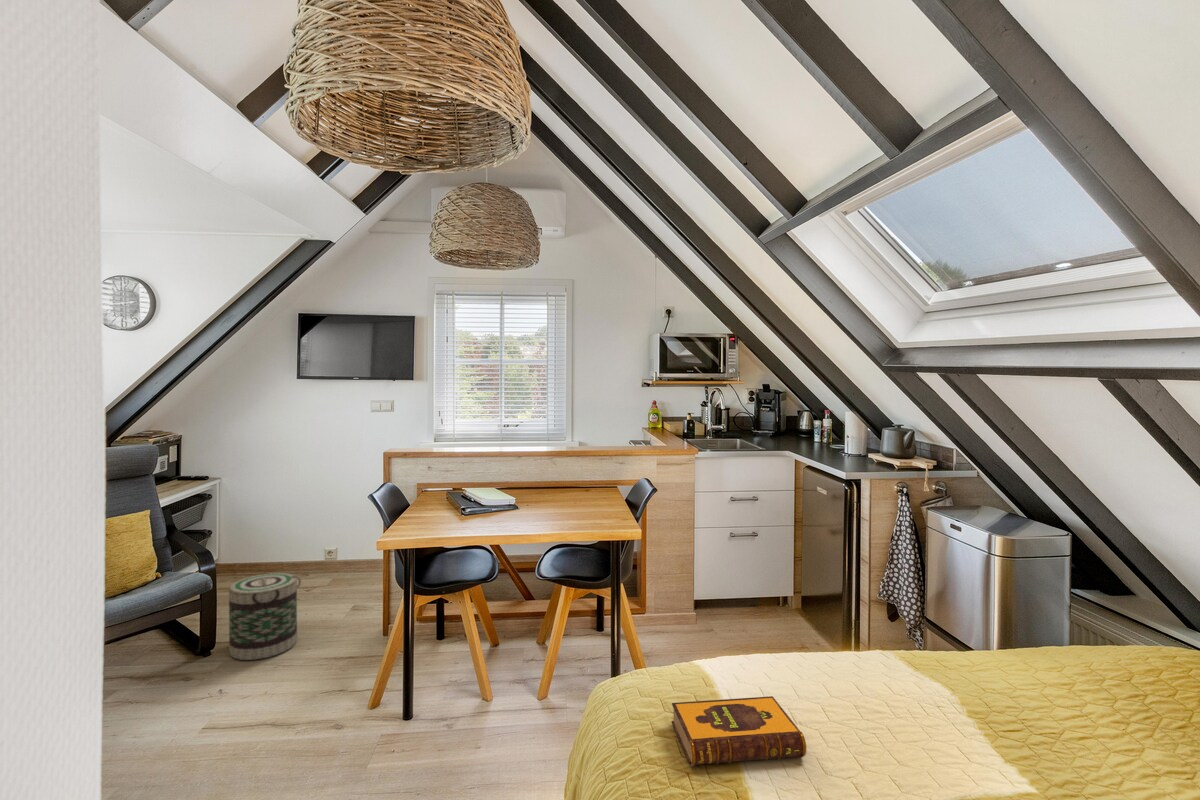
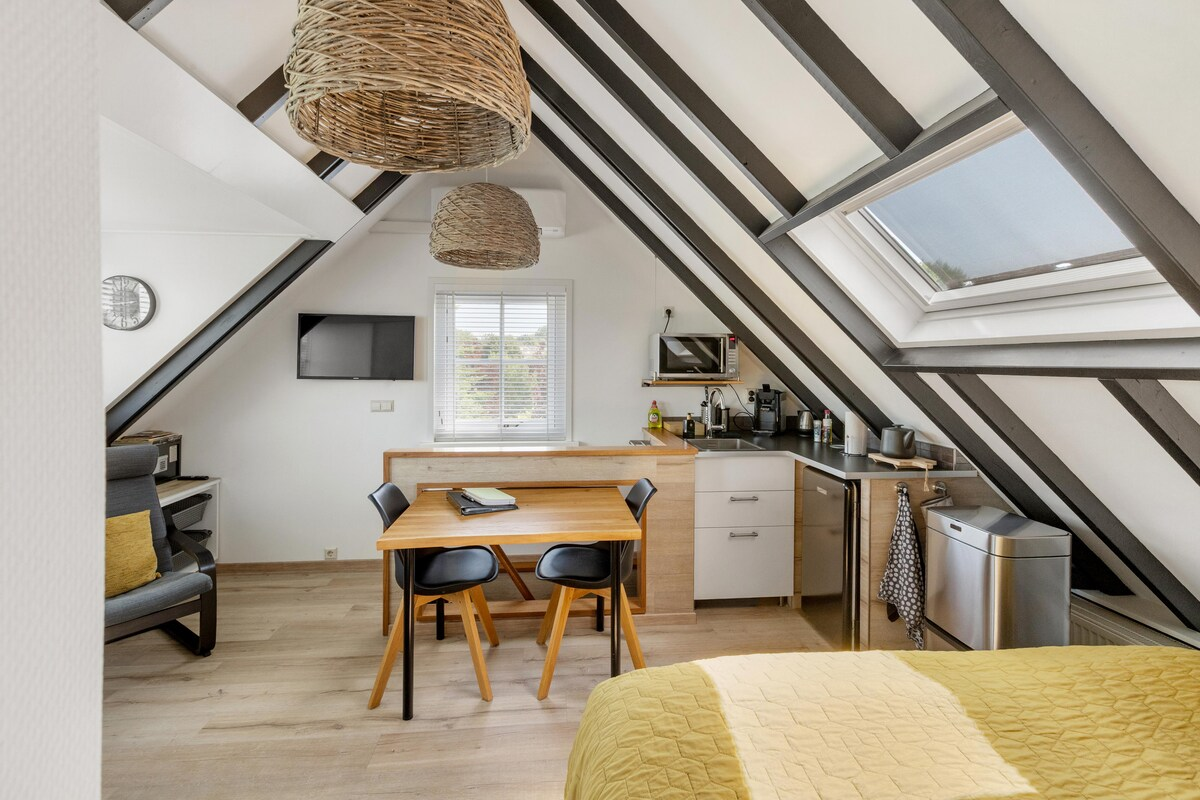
- hardback book (735, 730)
- basket (266, 612)
